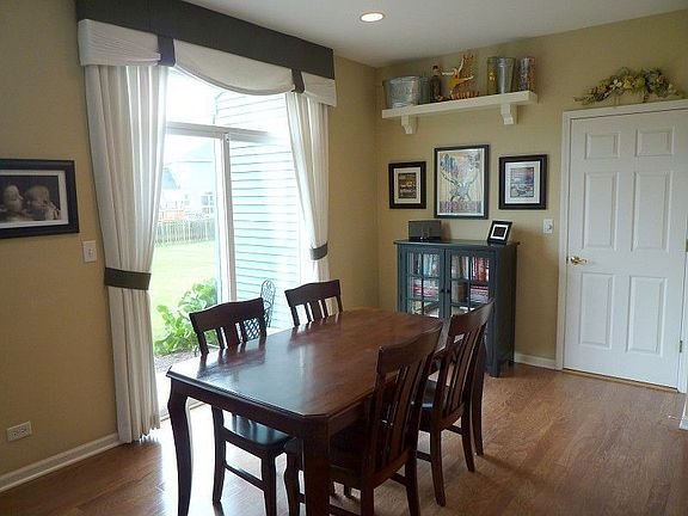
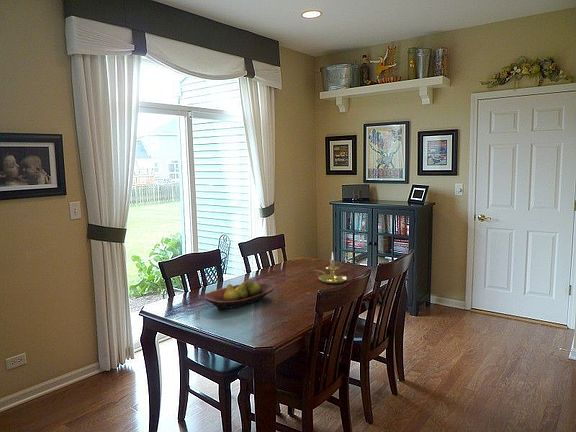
+ candle holder (330, 266)
+ fruit bowl (240, 292)
